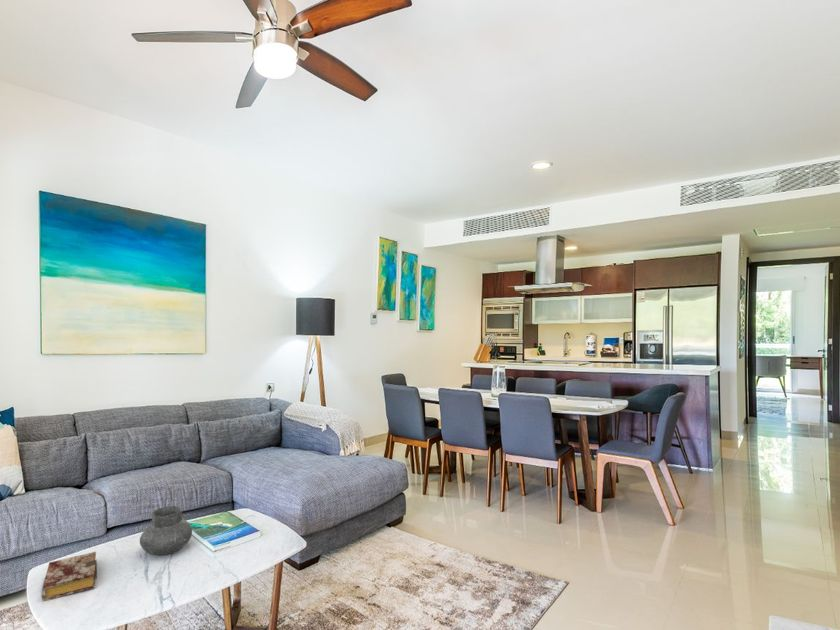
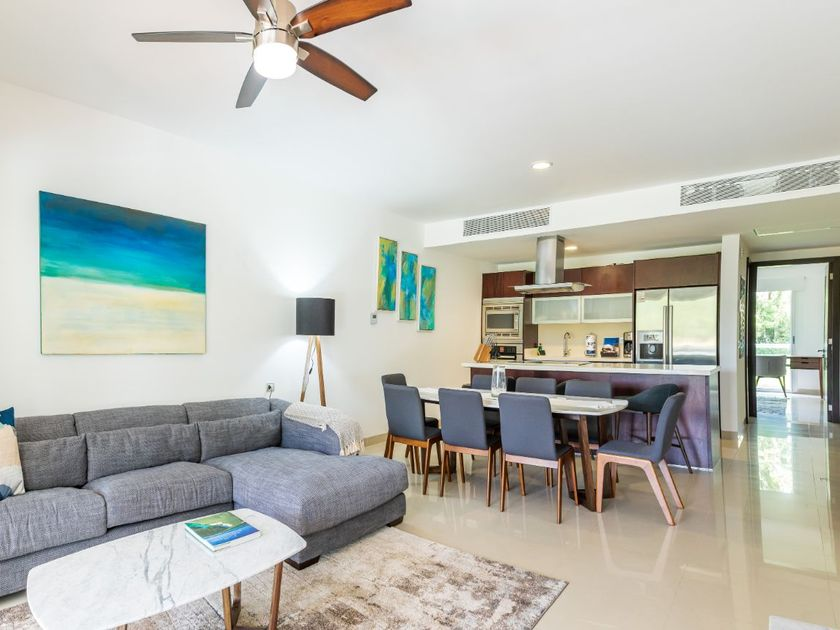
- book (71, 574)
- vase (166, 529)
